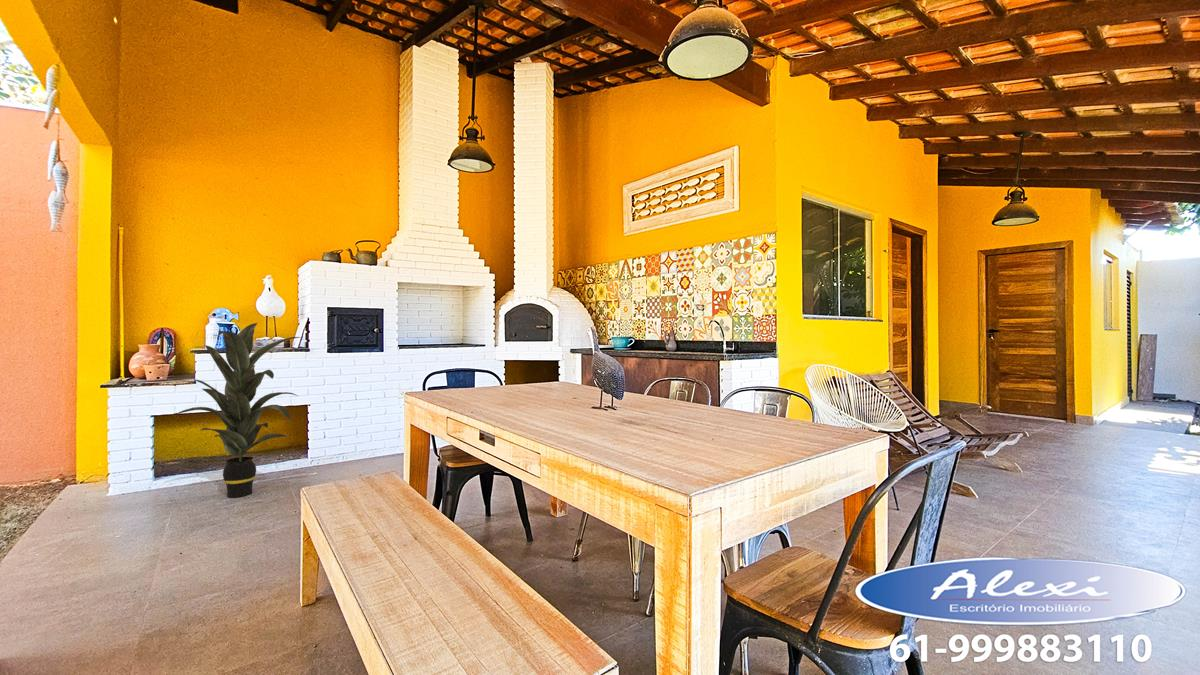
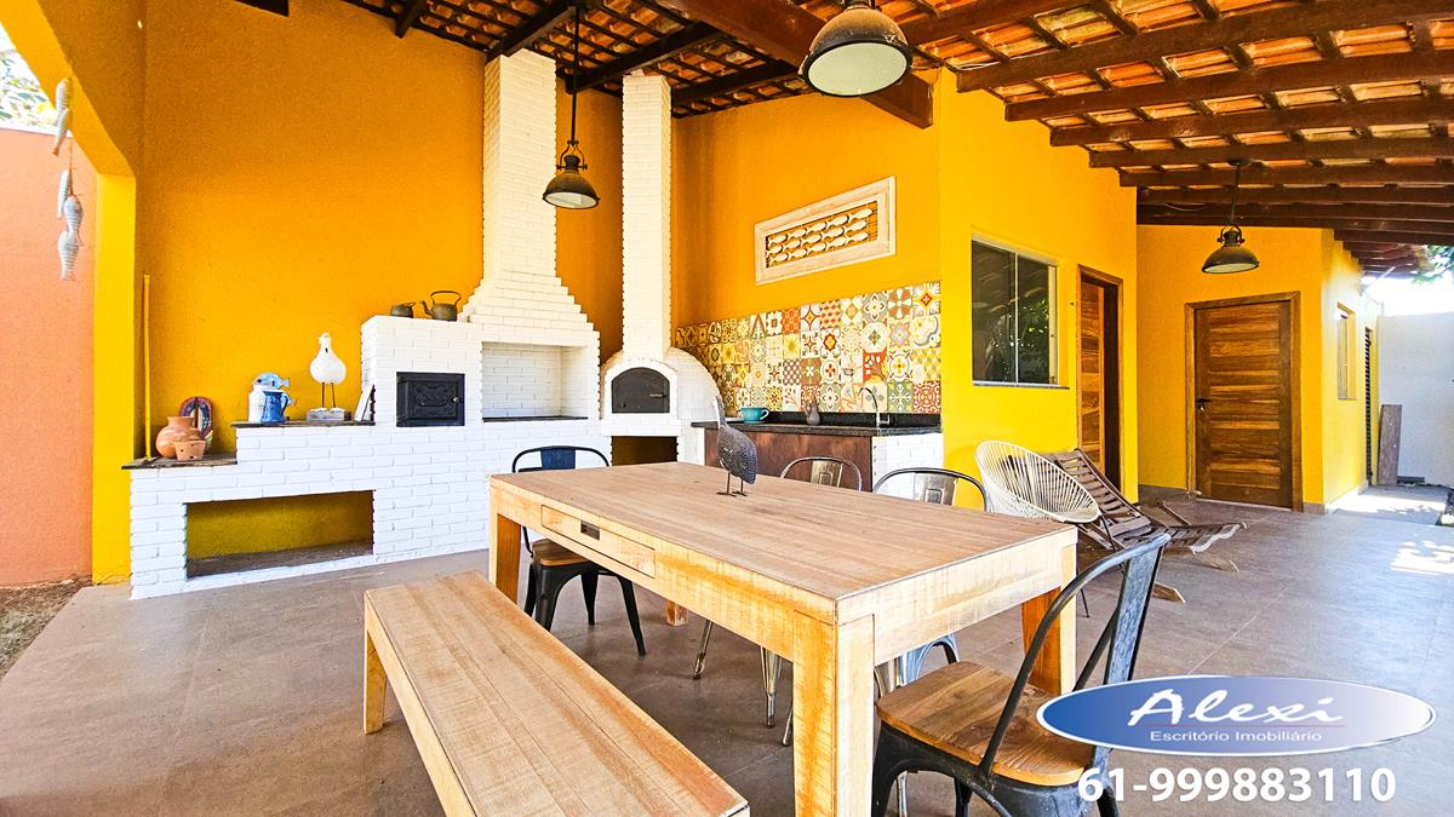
- indoor plant (248, 407)
